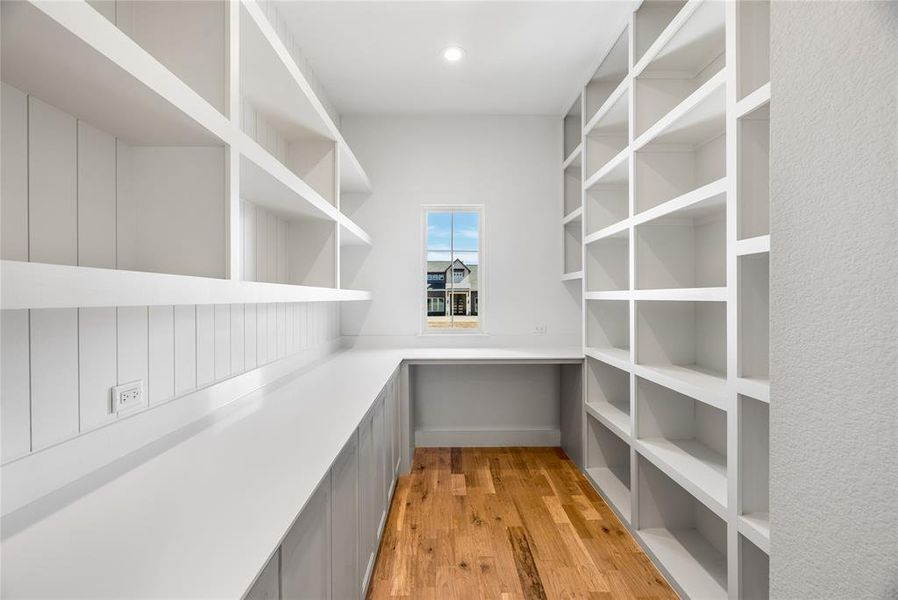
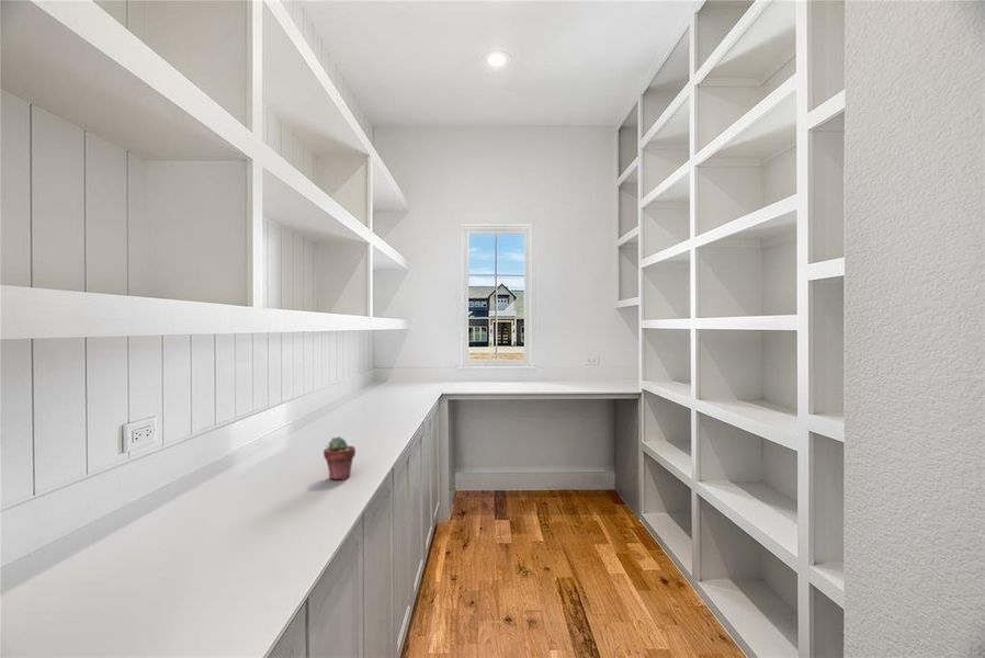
+ potted succulent (339, 456)
